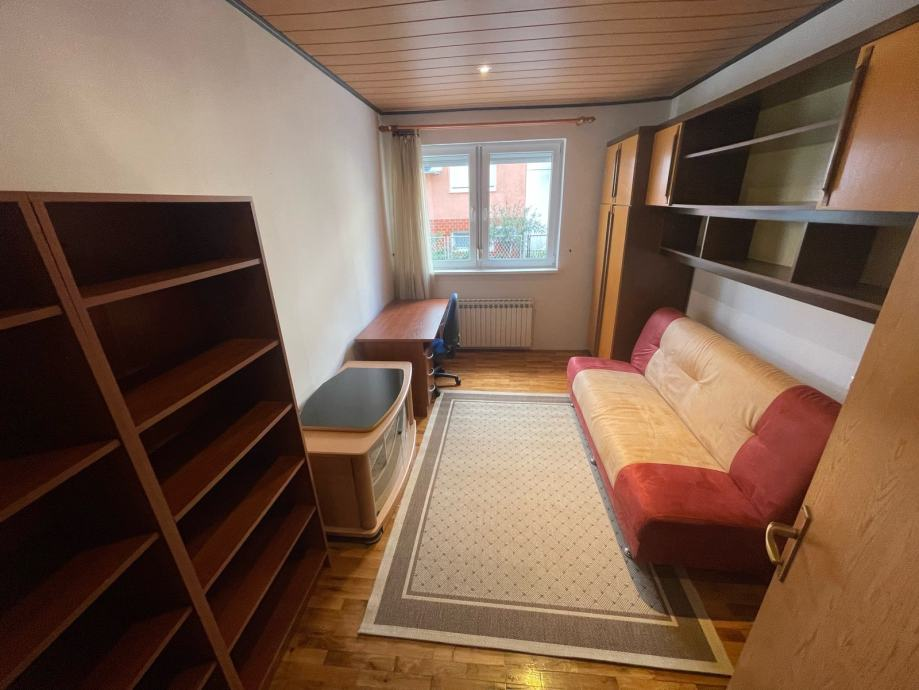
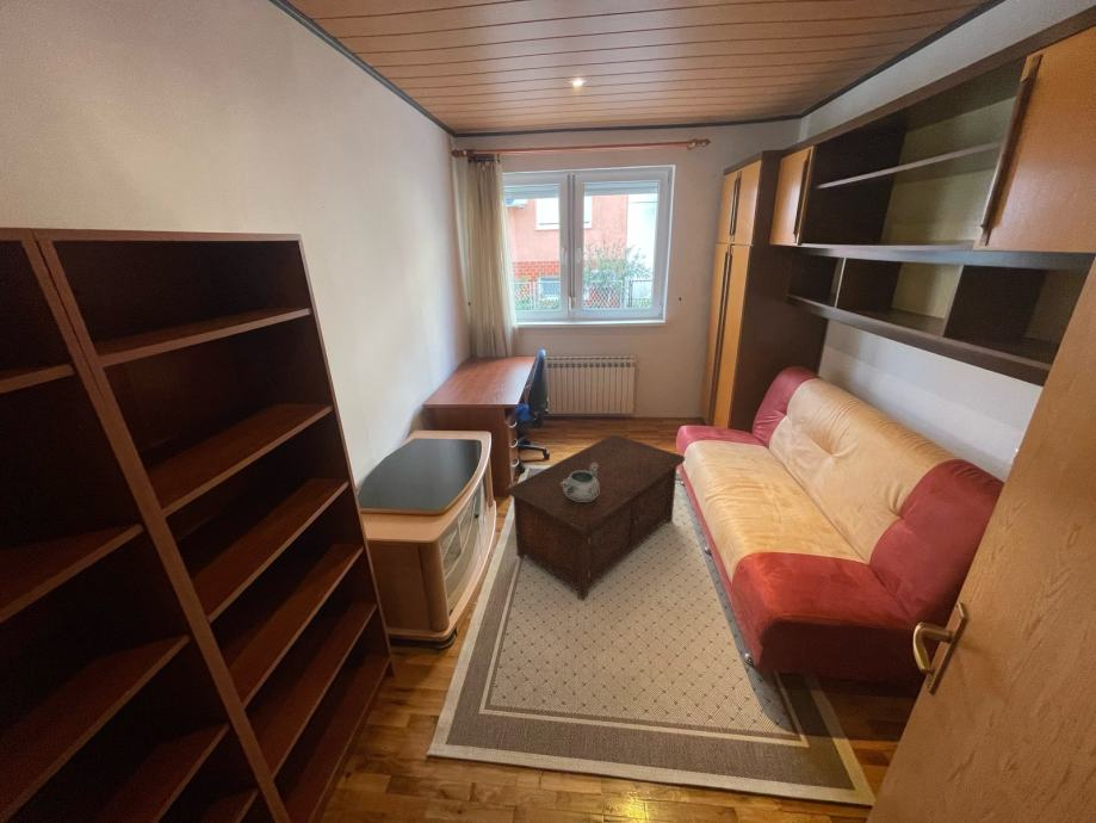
+ cabinet (600, 506)
+ decorative bowl (581, 483)
